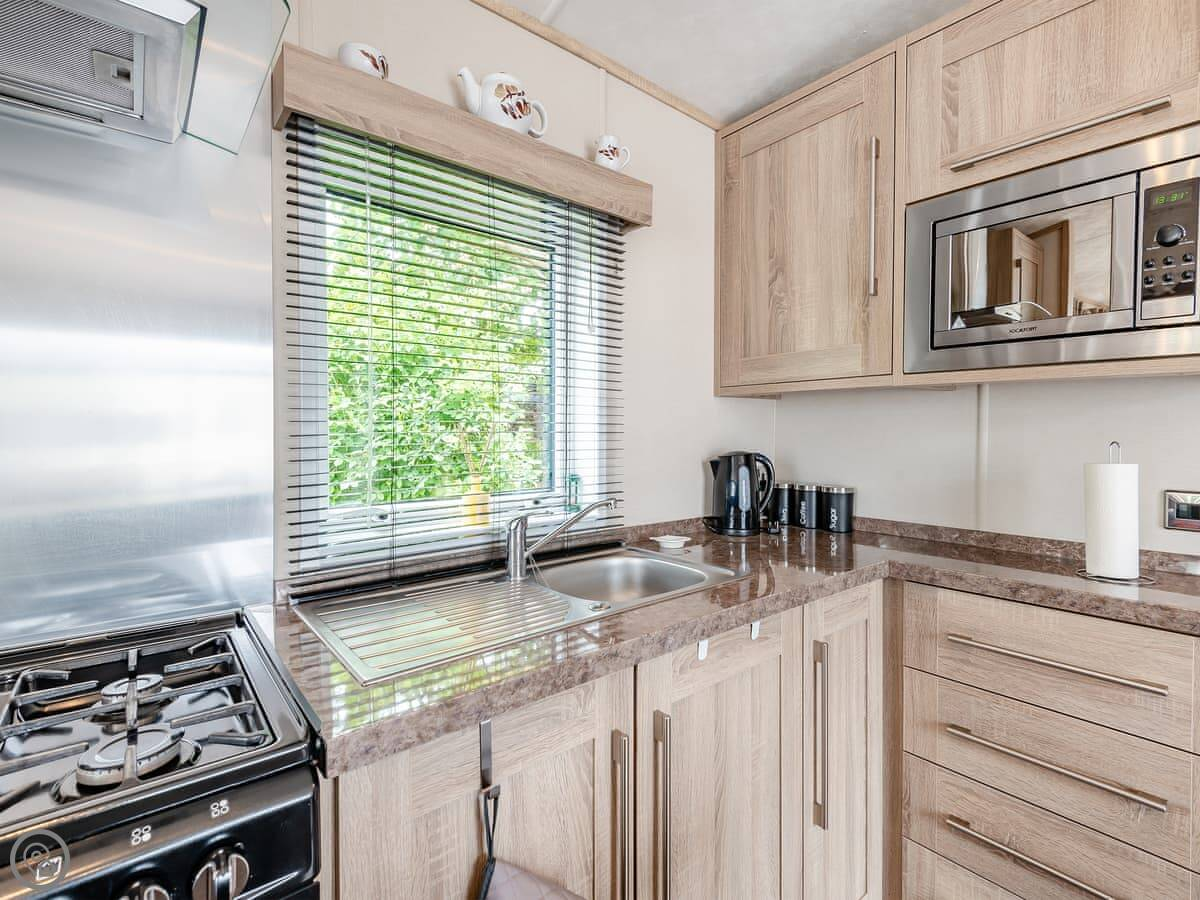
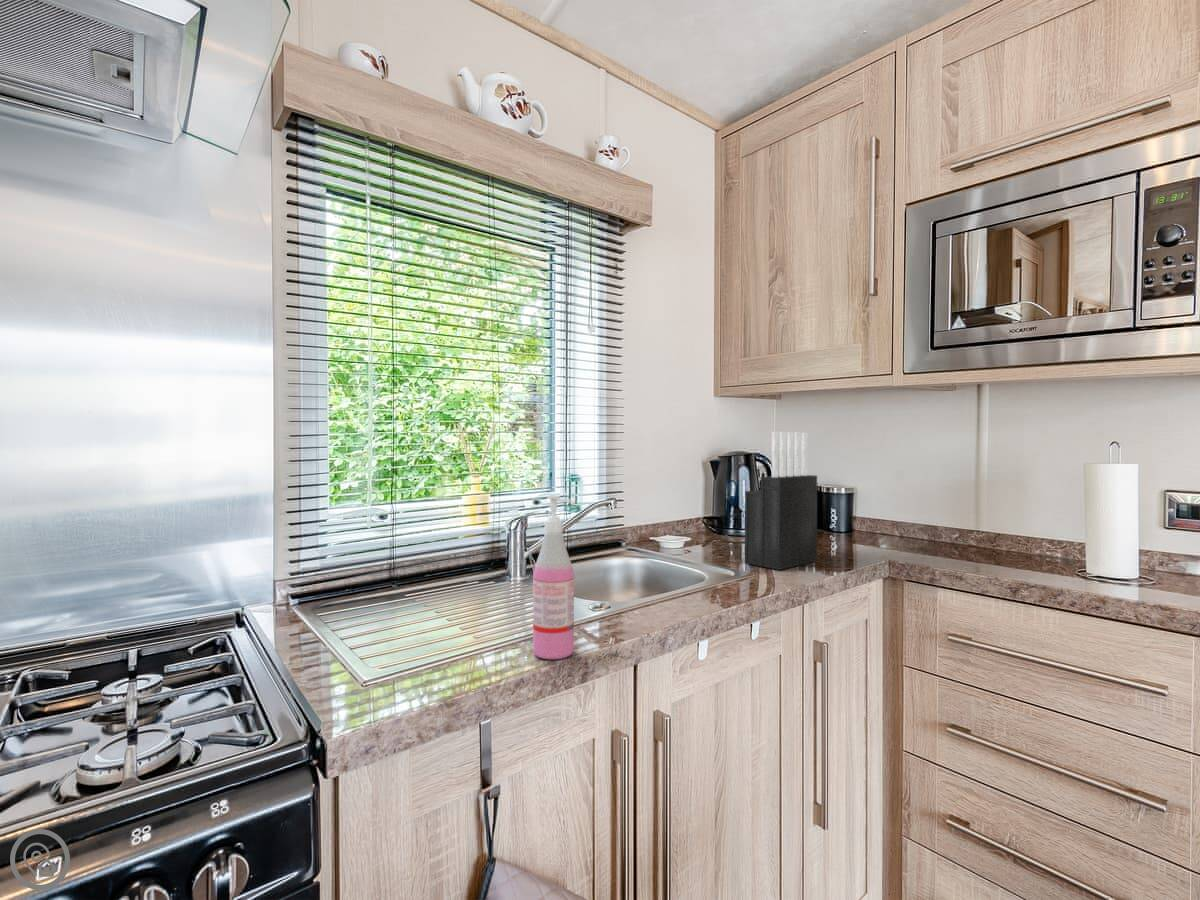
+ knife block (777, 497)
+ soap dispenser (554, 574)
